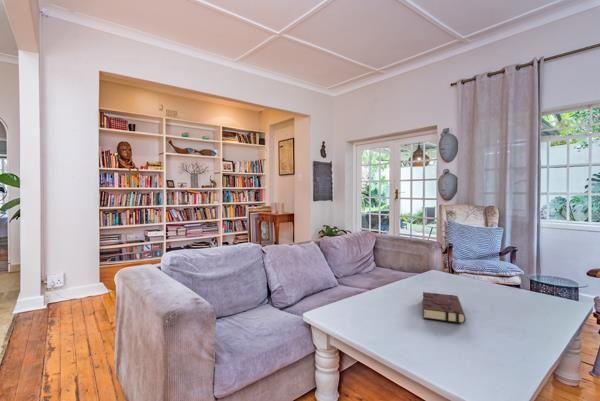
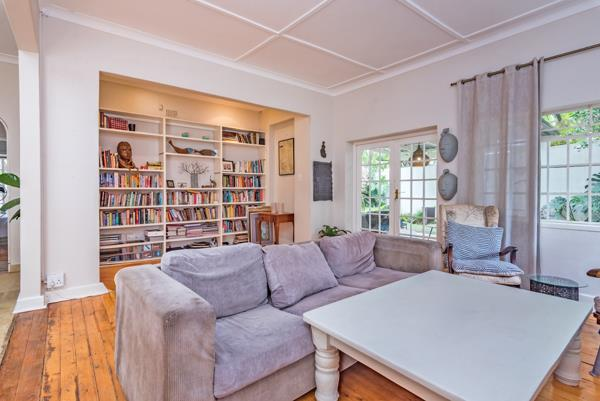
- book (441, 304)
